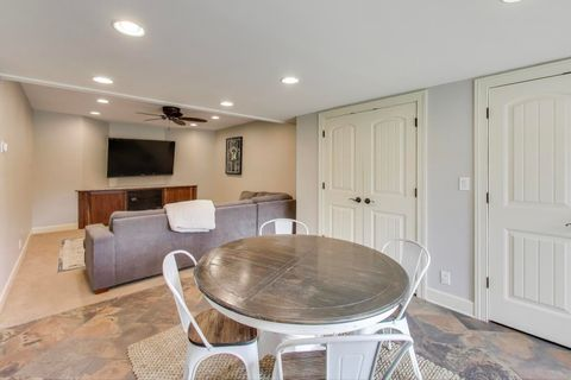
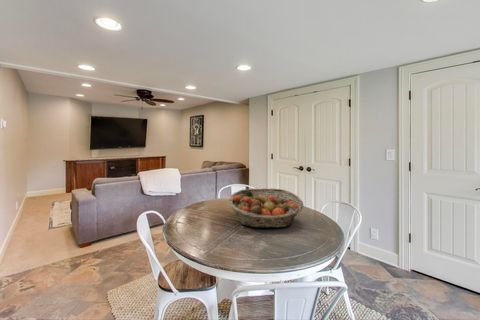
+ fruit basket (265, 206)
